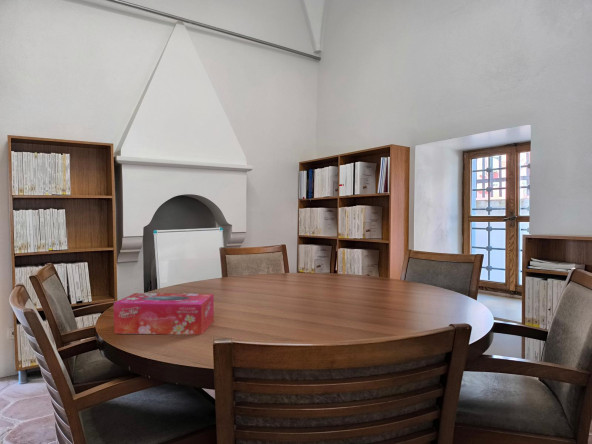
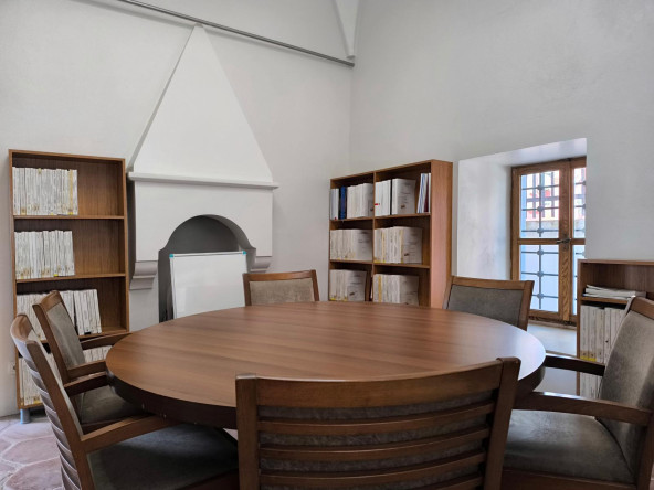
- tissue box (166, 312)
